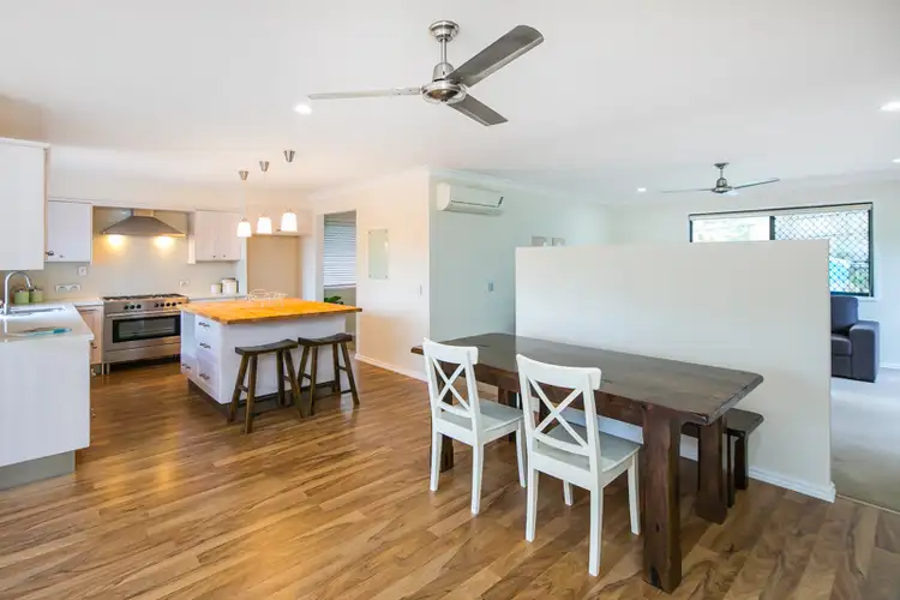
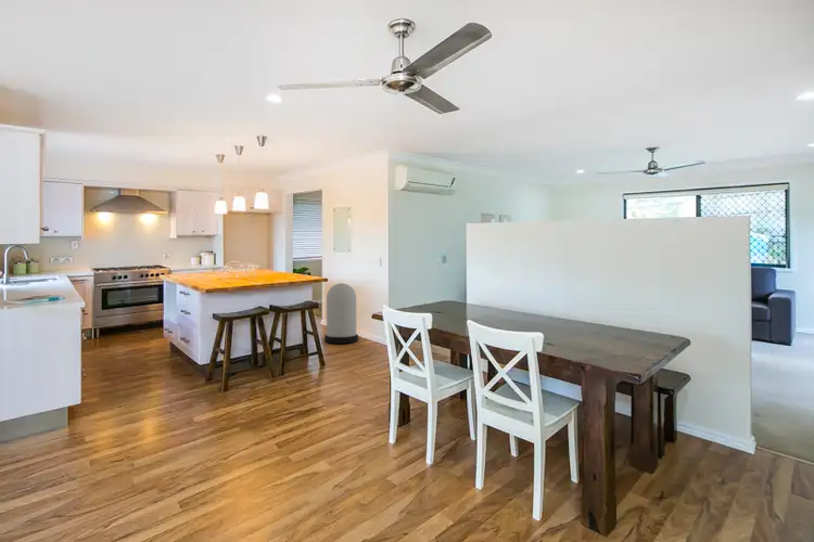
+ trash can (341, 311)
